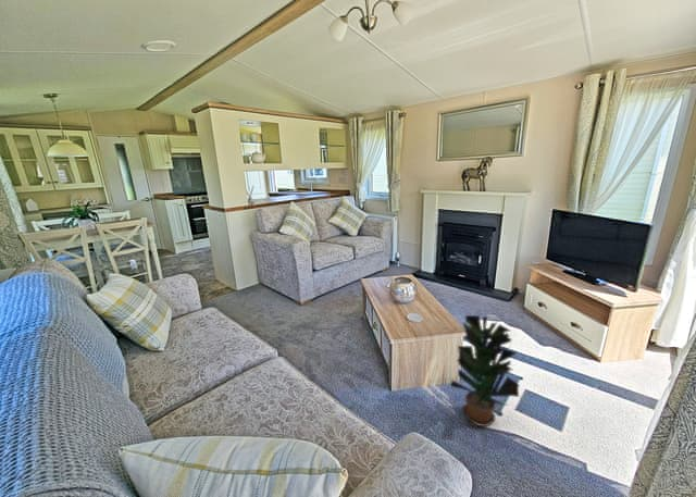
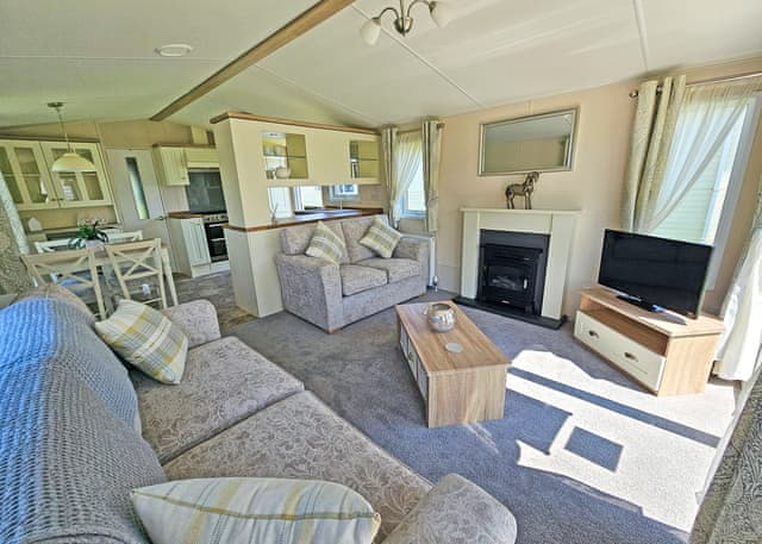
- potted plant (478, 366)
